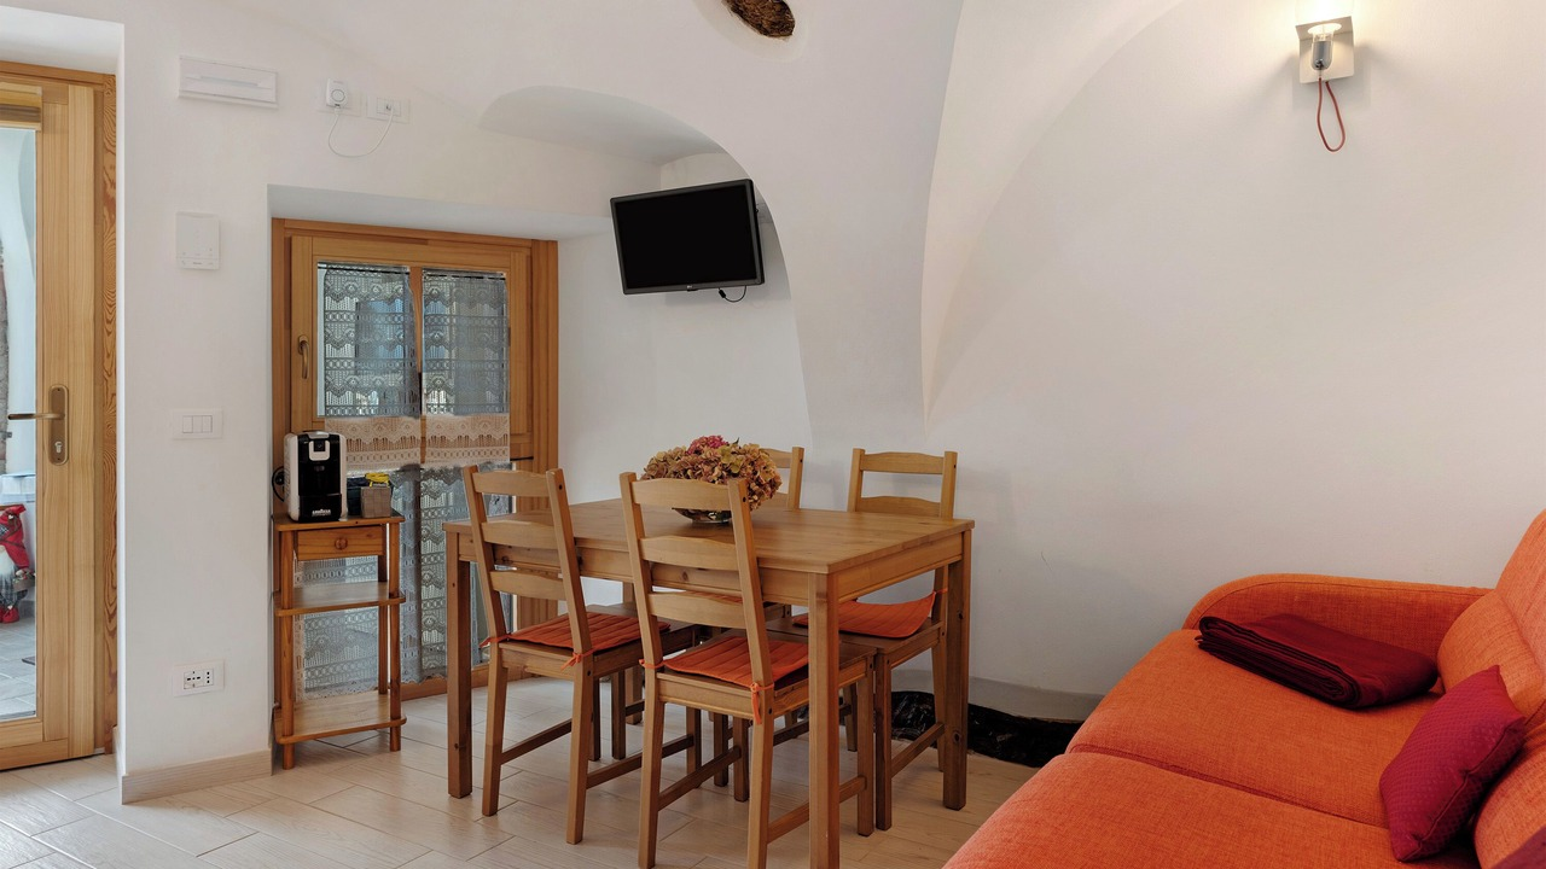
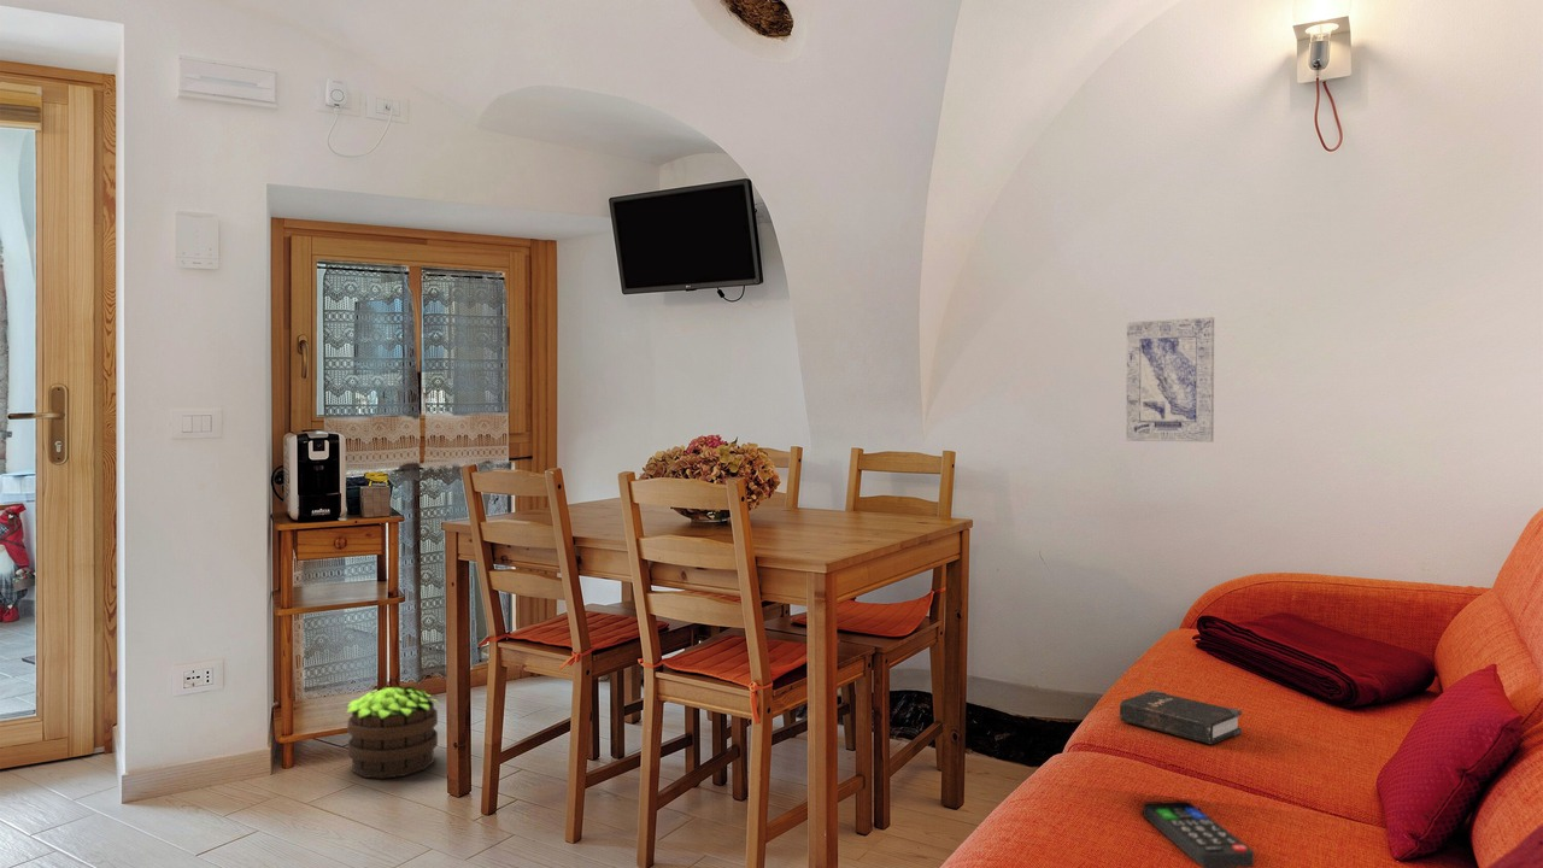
+ wall art (1168, 380)
+ remote control (1195, 831)
+ potted plant (393, 726)
+ hardback book (1179, 716)
